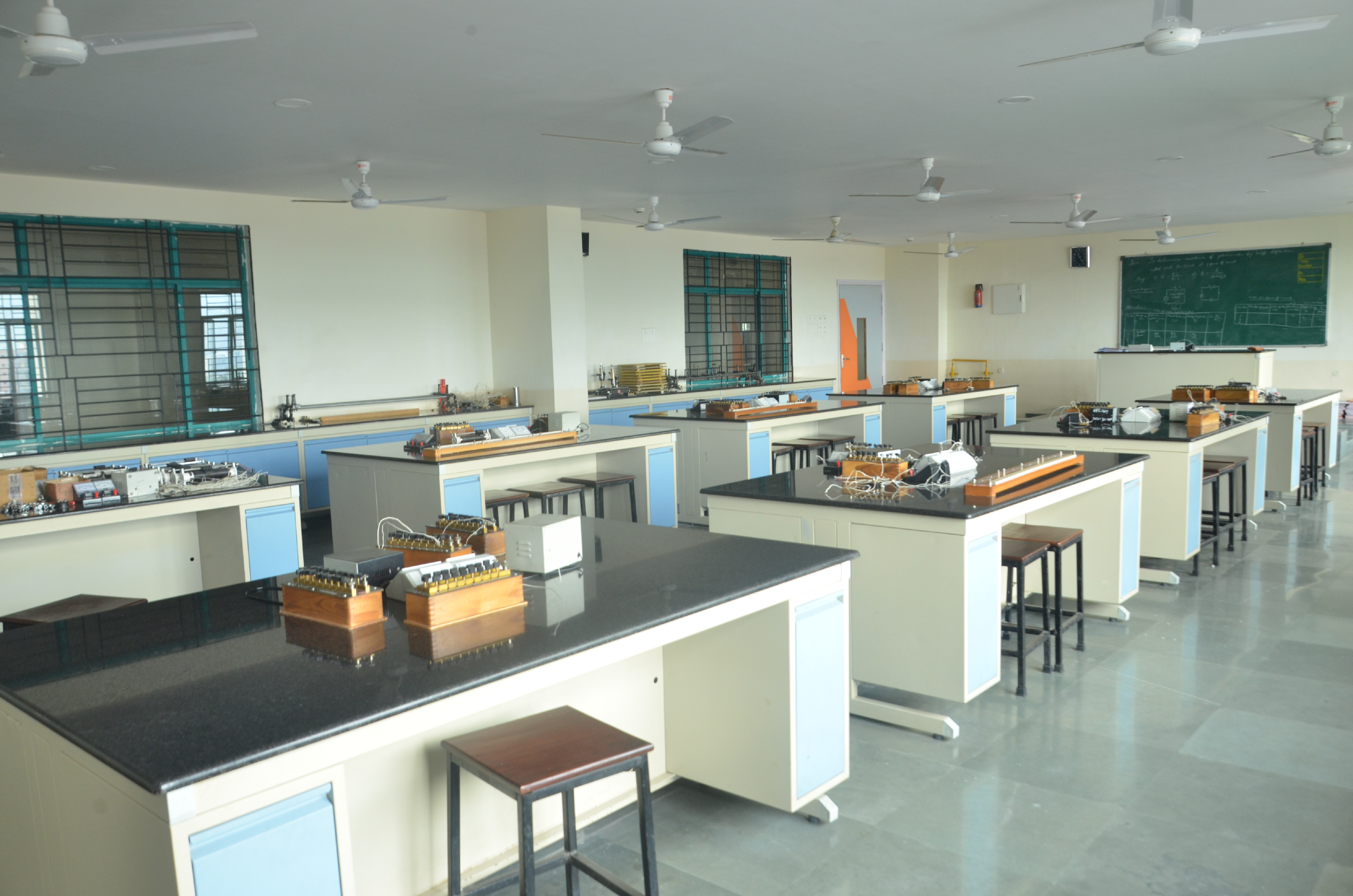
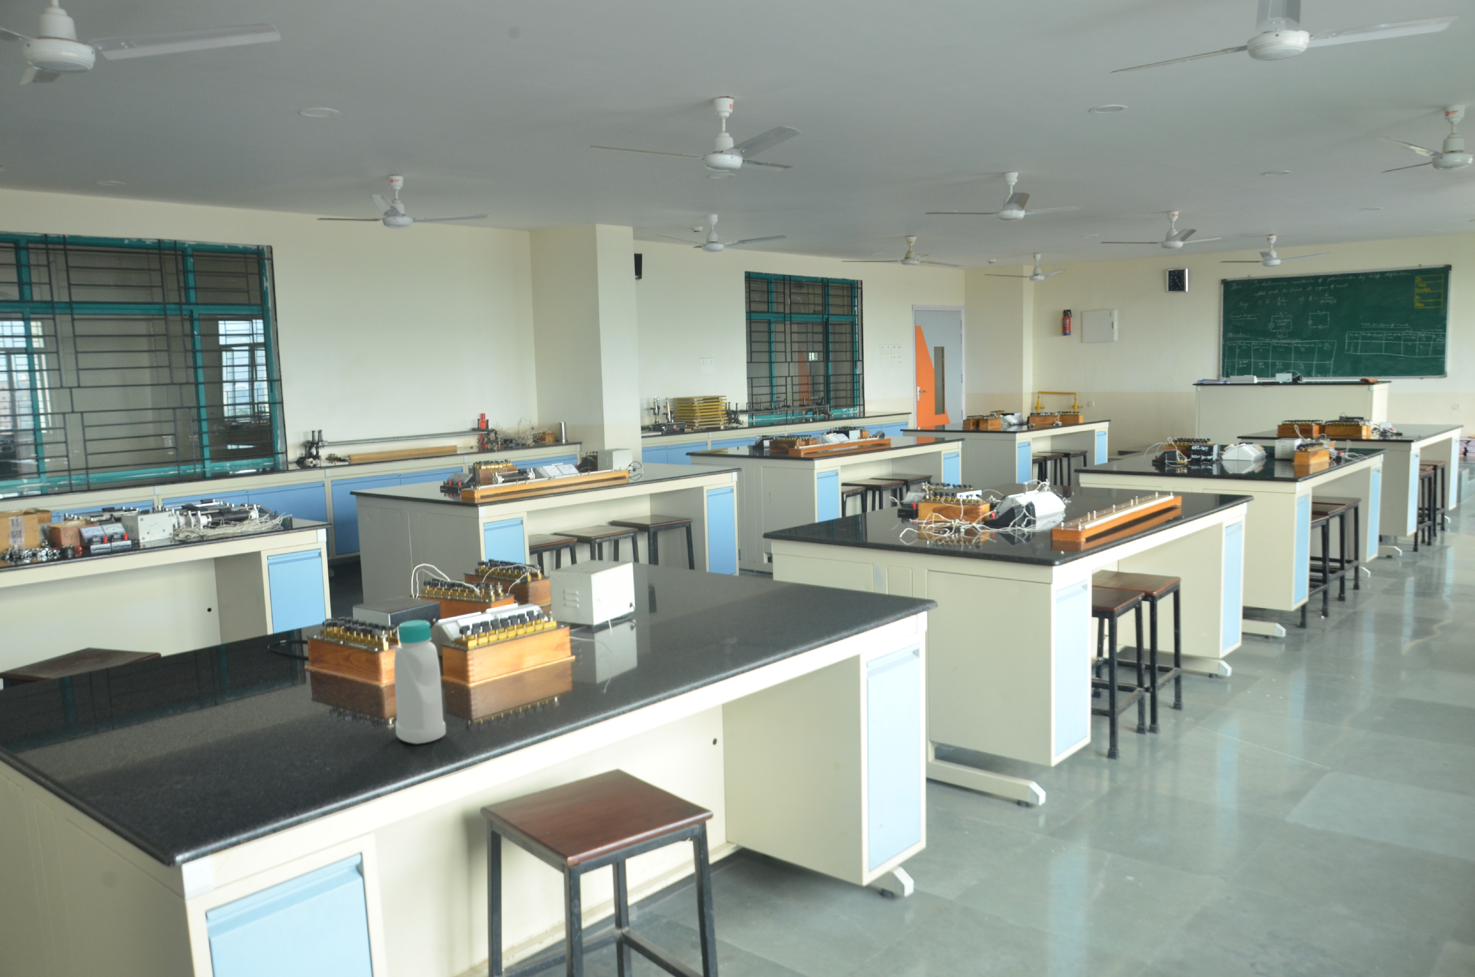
+ bottle (418, 679)
